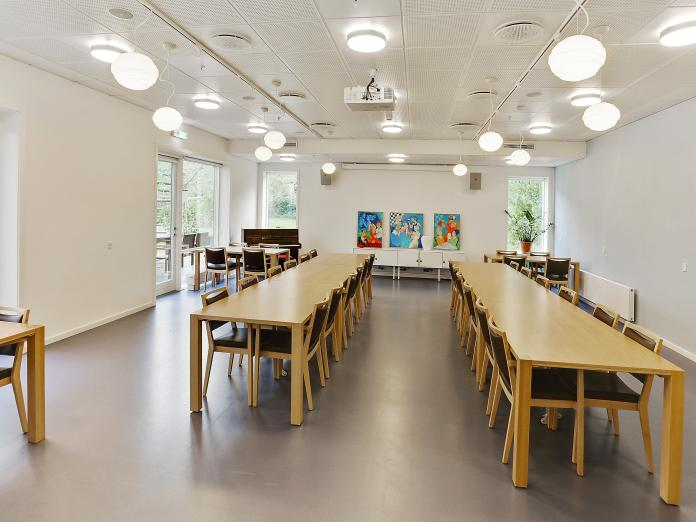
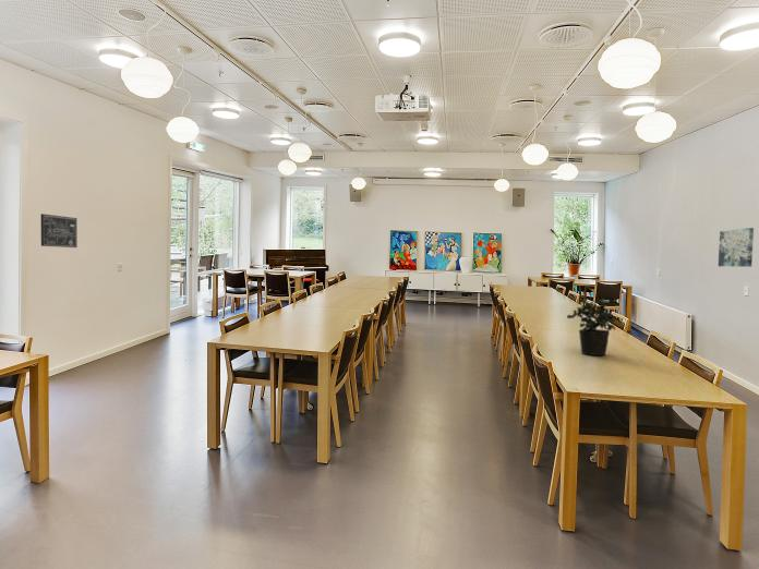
+ wall art (59, 231)
+ potted plant (591, 326)
+ wall art (734, 247)
